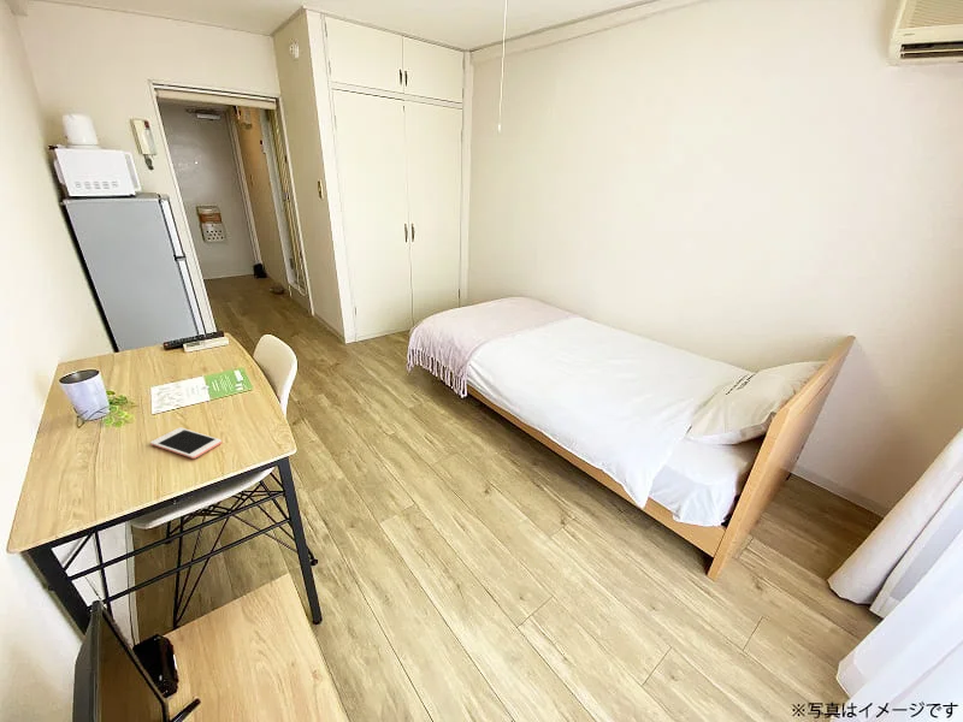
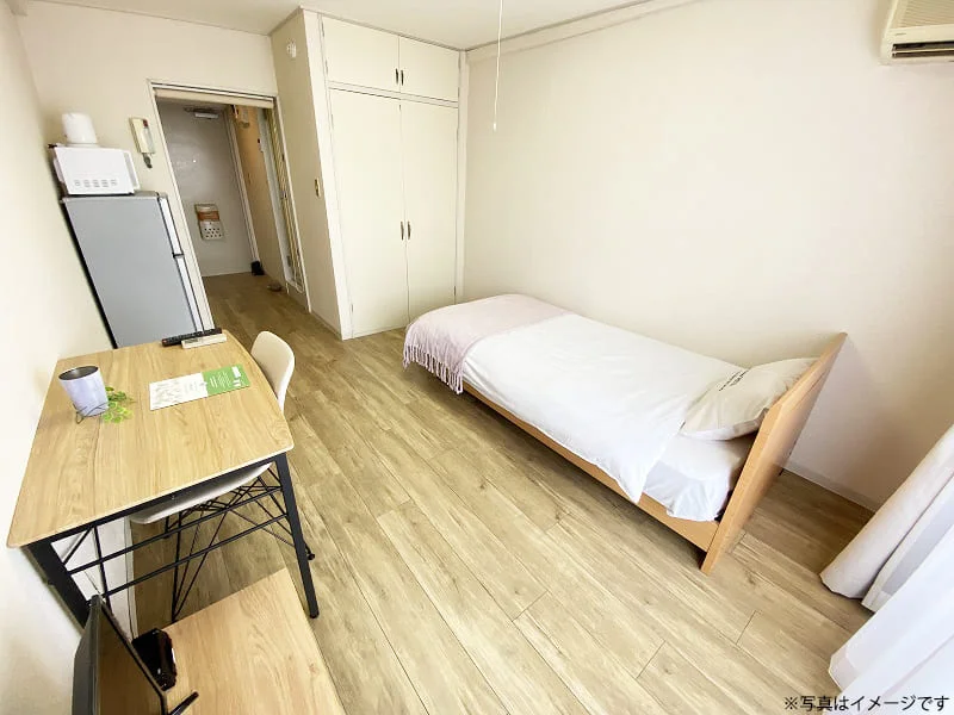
- cell phone (185, 442)
